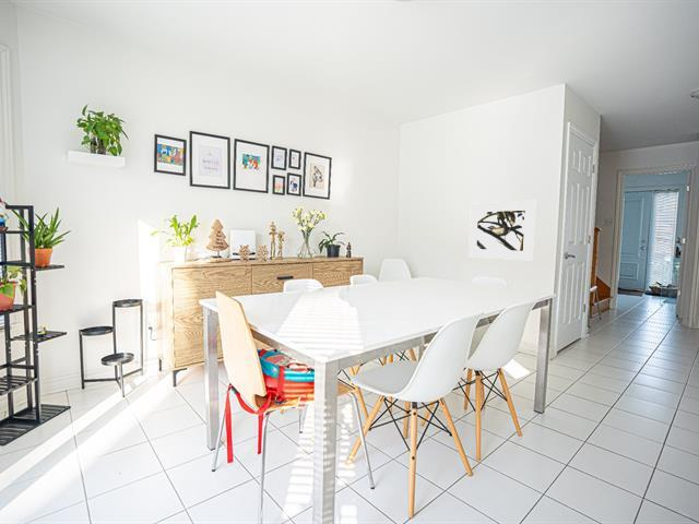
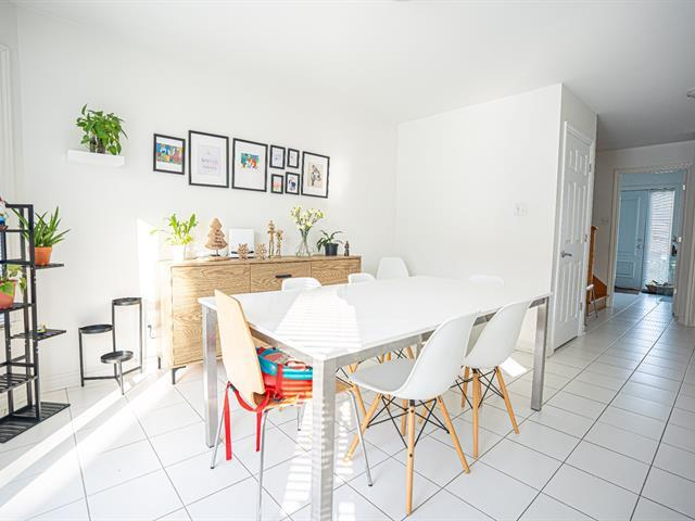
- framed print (499, 230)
